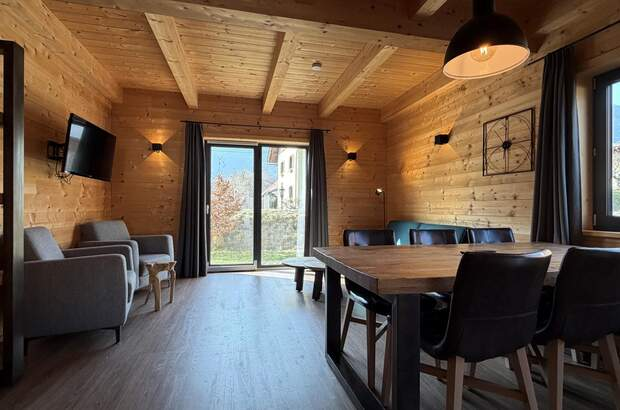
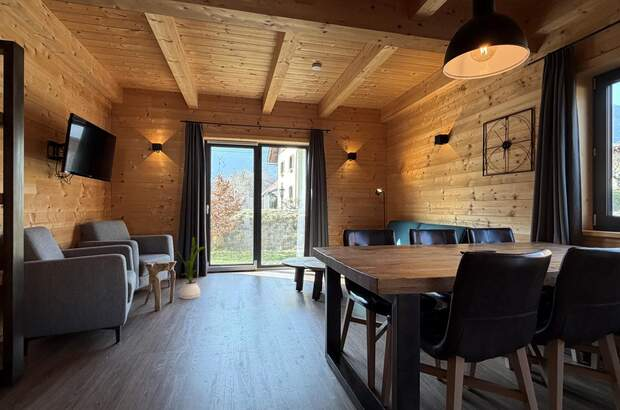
+ house plant (191, 267)
